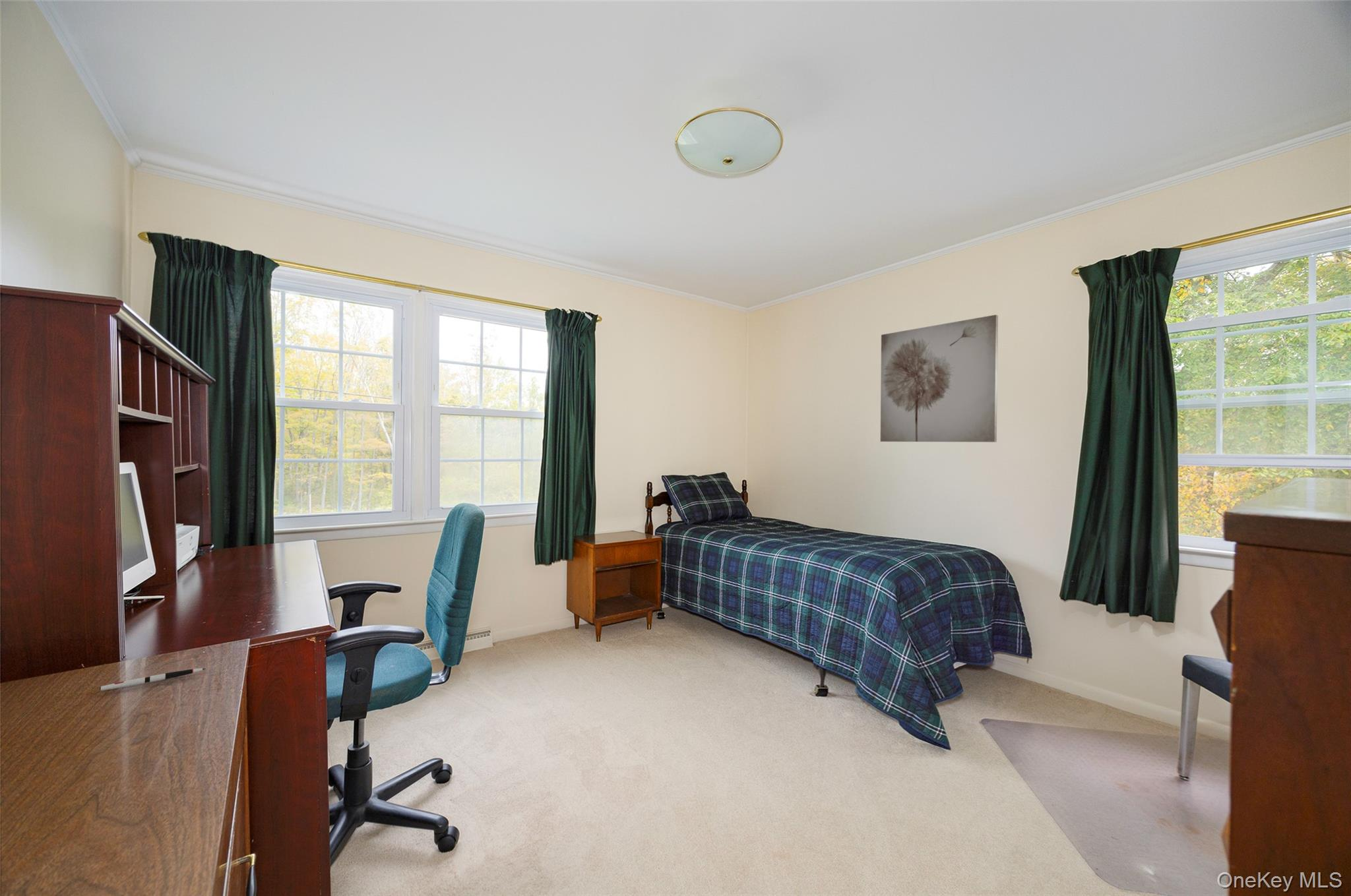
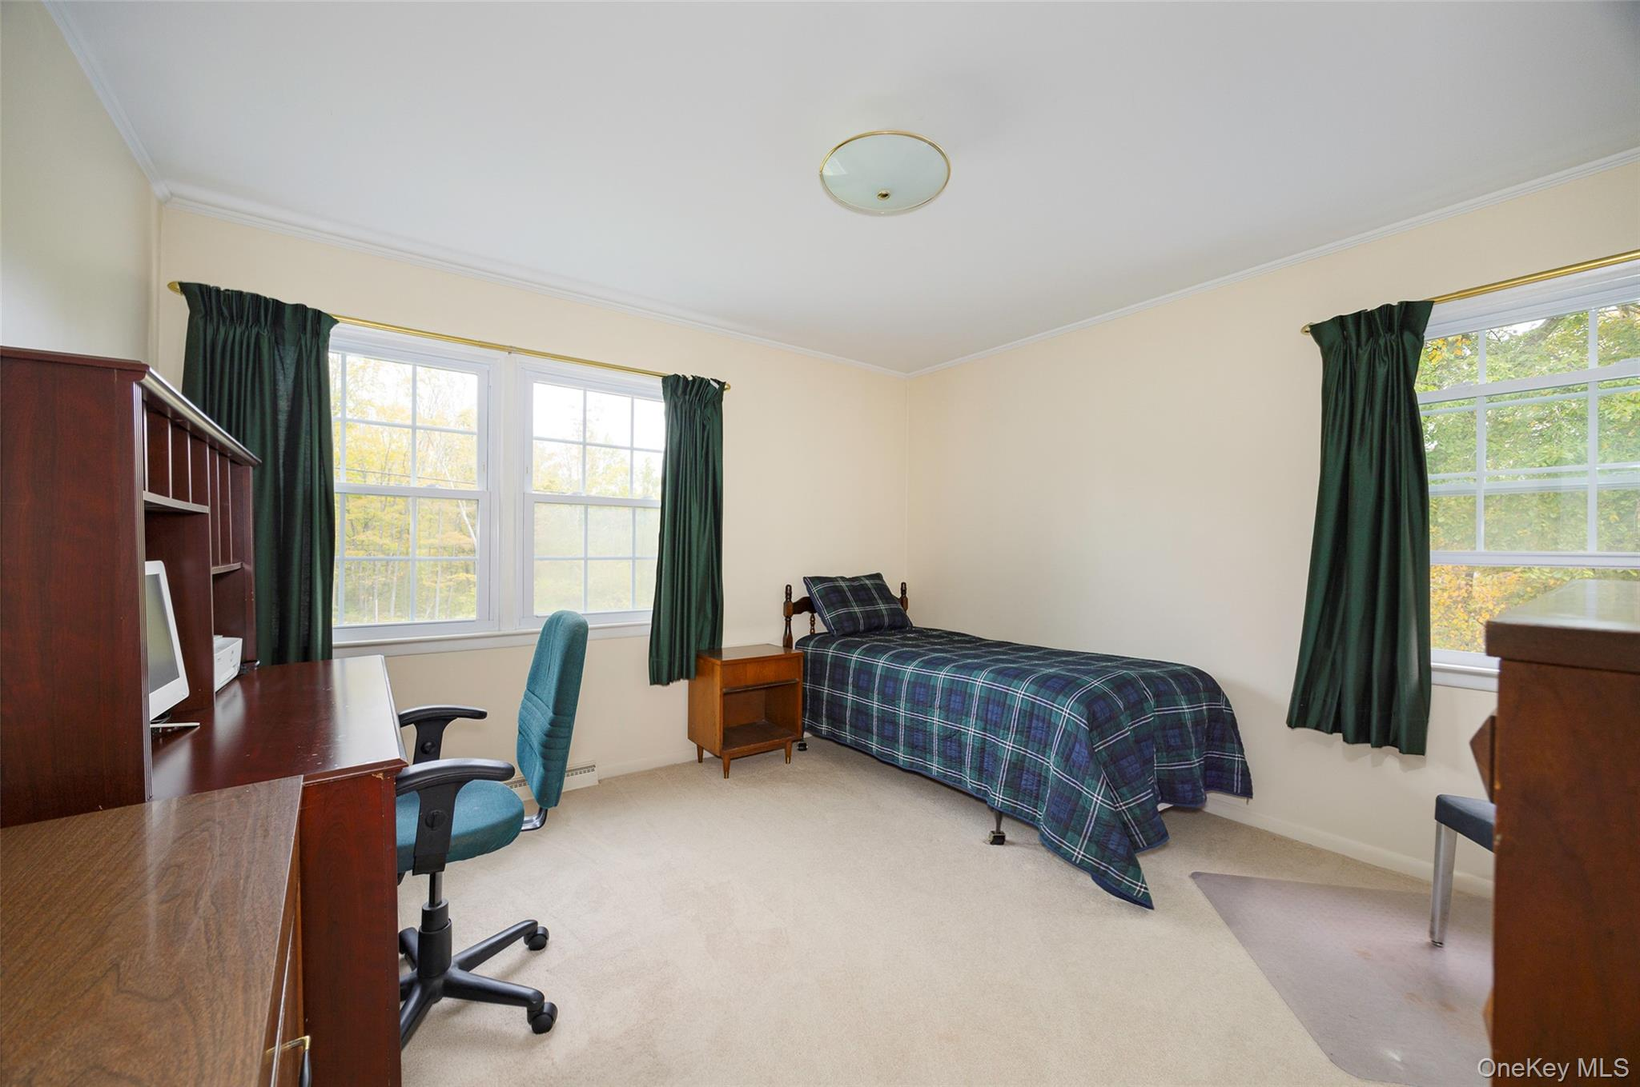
- wall art (934, 384)
- pen (155, 678)
